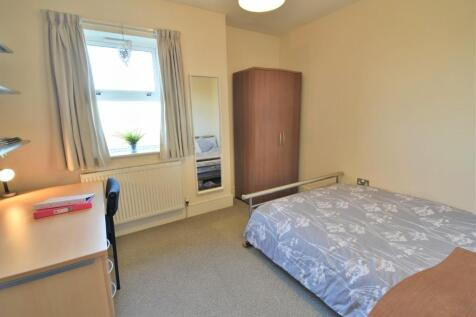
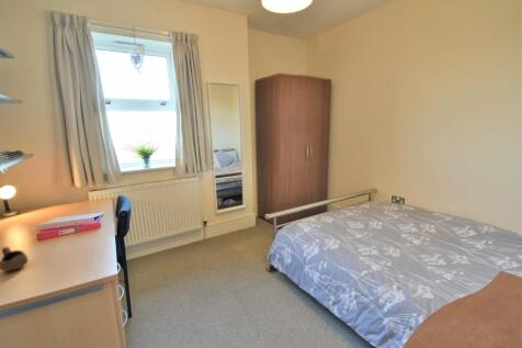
+ cup (13, 257)
